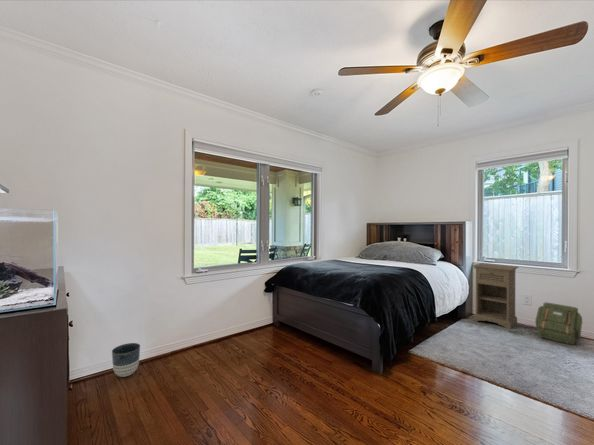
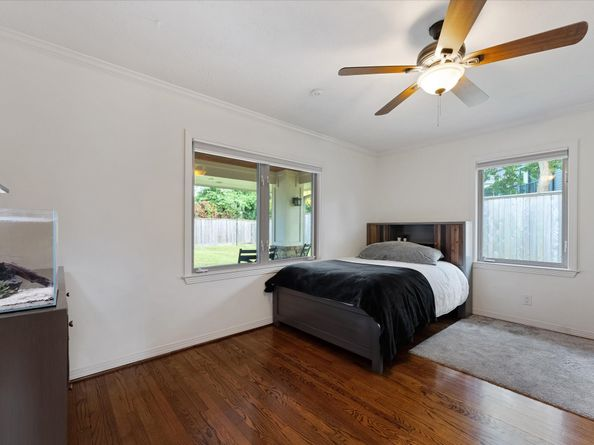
- backpack (558, 322)
- nightstand (495, 293)
- planter (126, 361)
